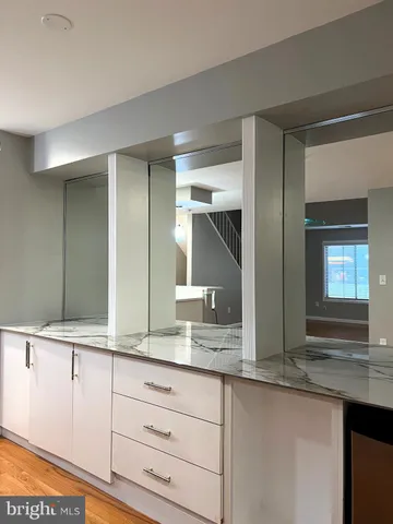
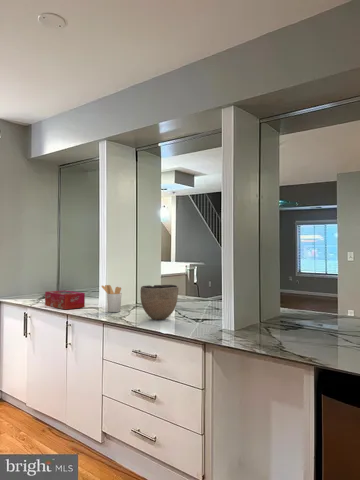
+ tissue box (64, 299)
+ bowl (159, 302)
+ utensil holder (111, 297)
